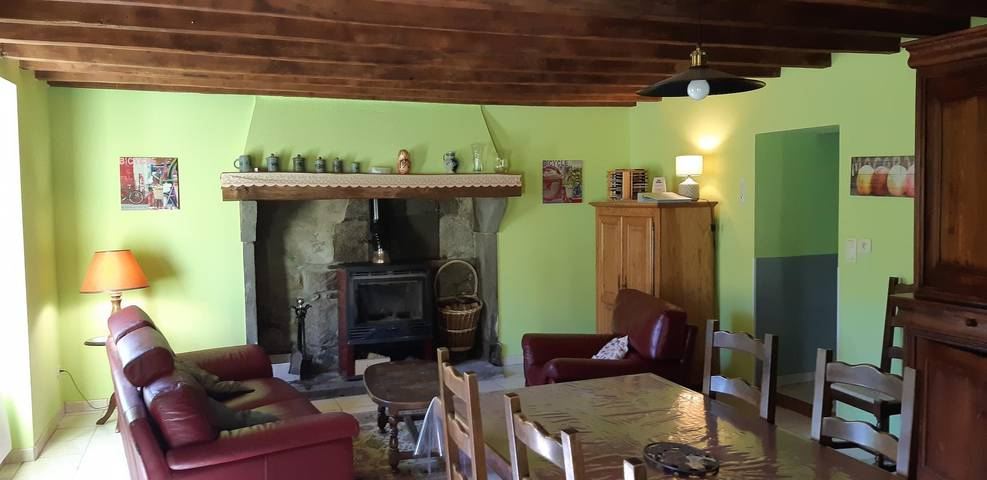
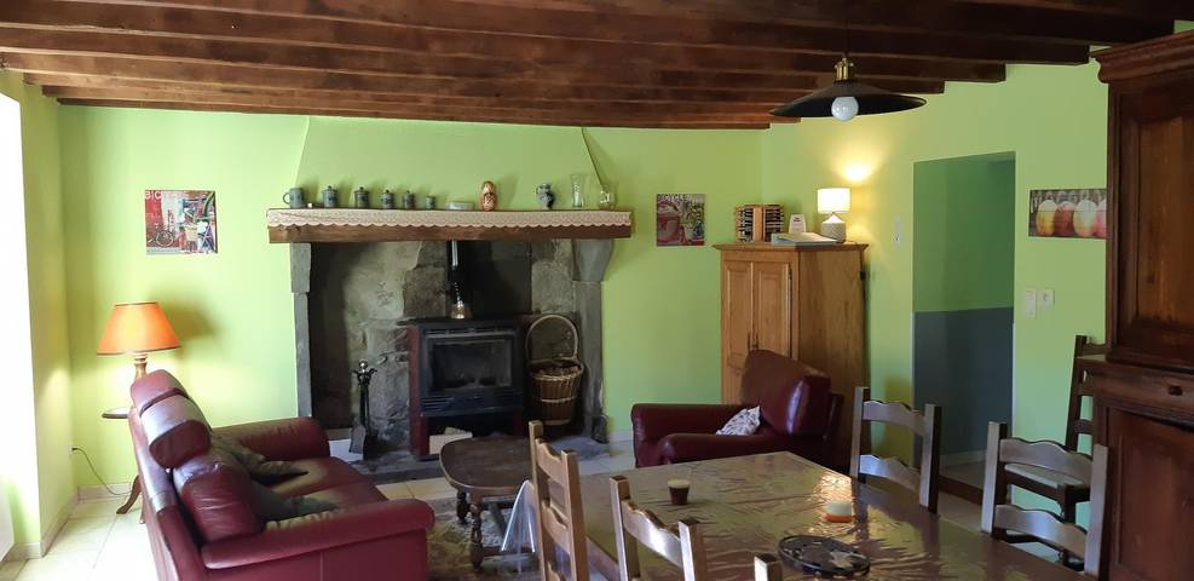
+ candle (838, 501)
+ cup (686, 484)
